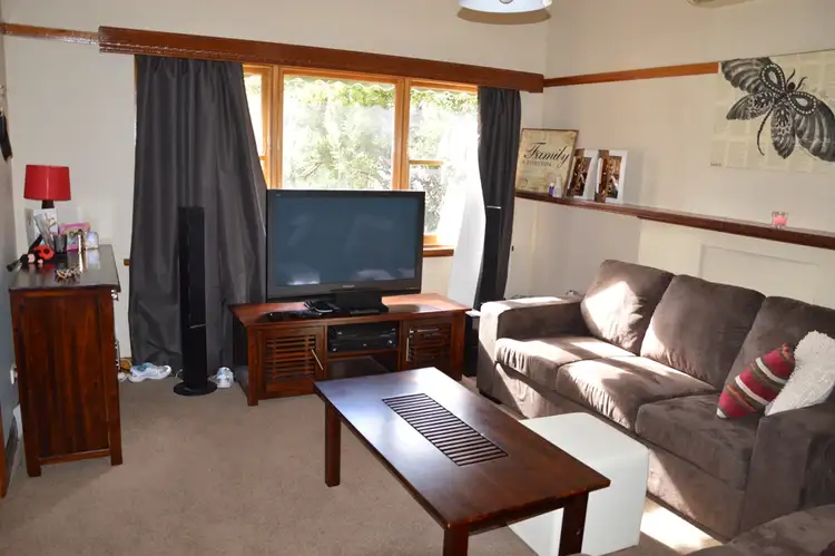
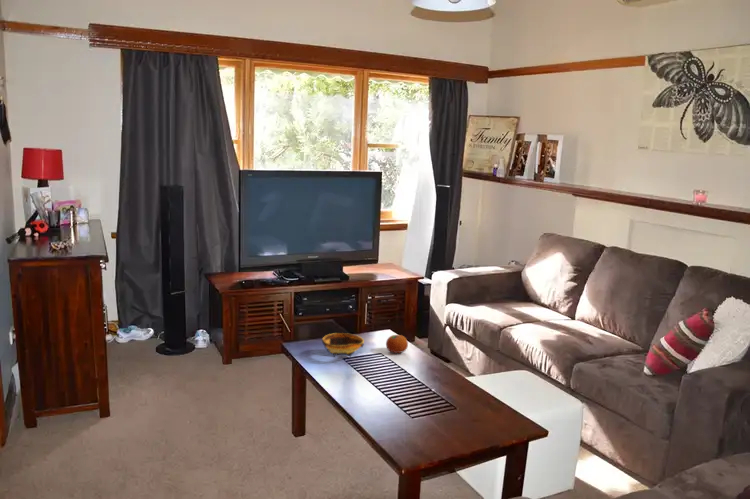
+ bowl (342, 347)
+ fruit (396, 343)
